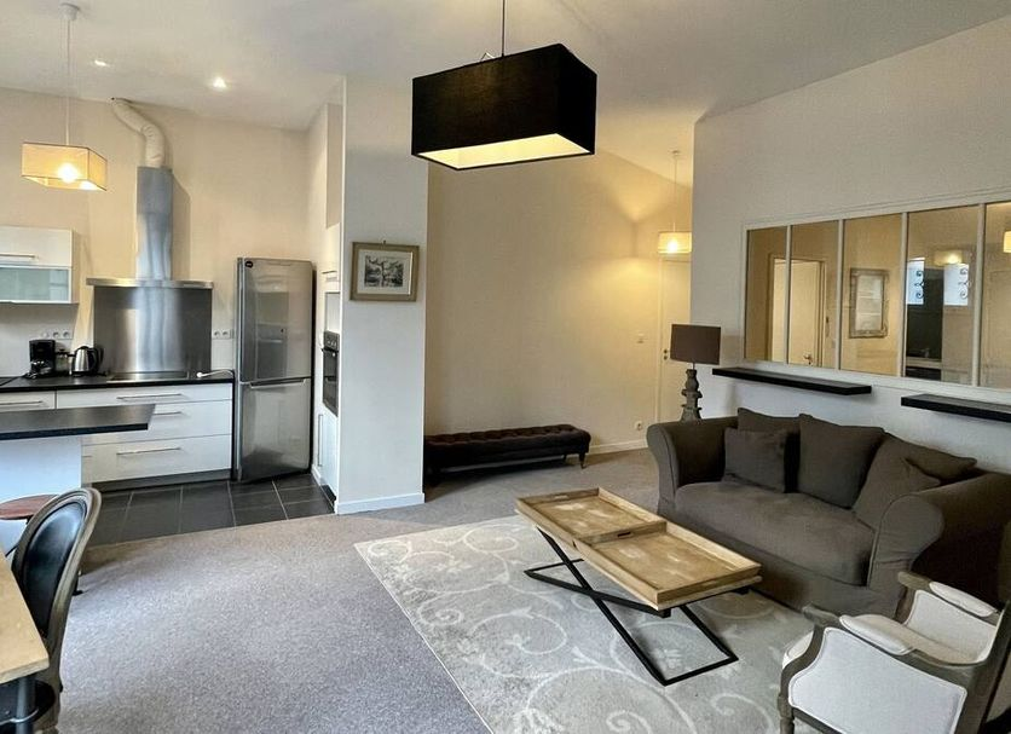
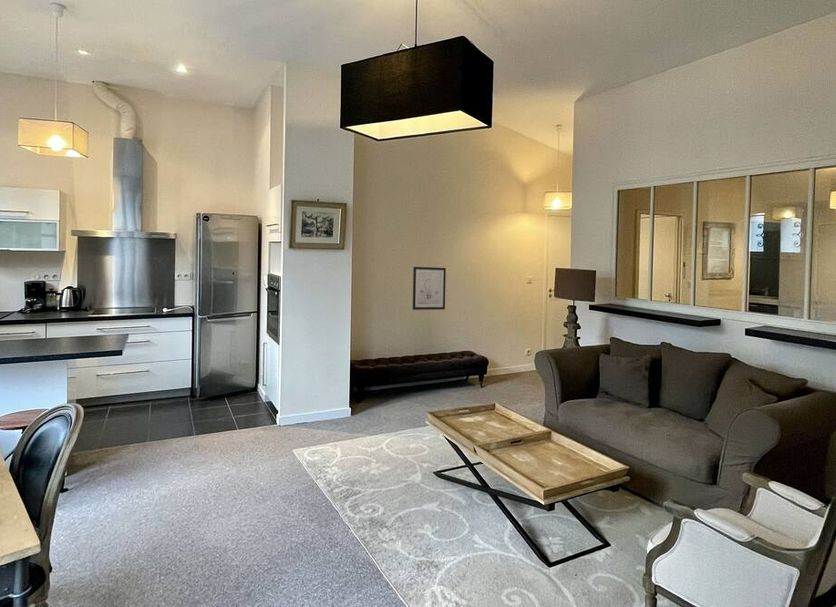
+ wall art (429, 288)
